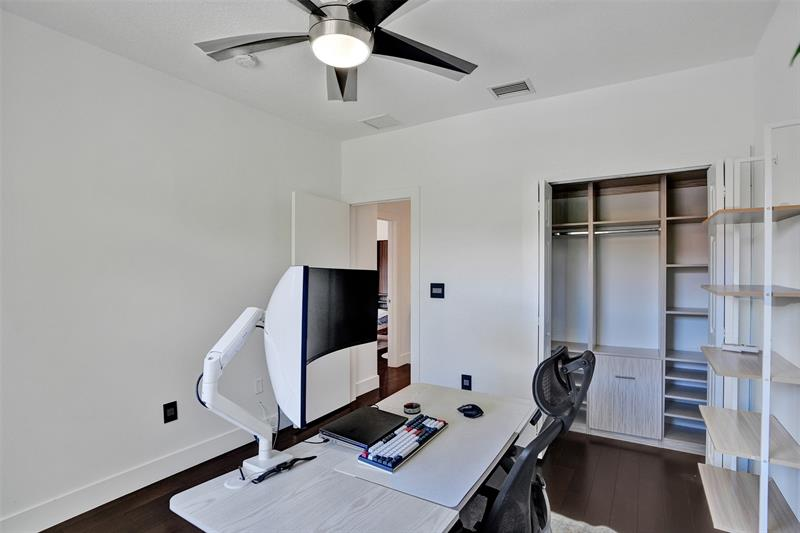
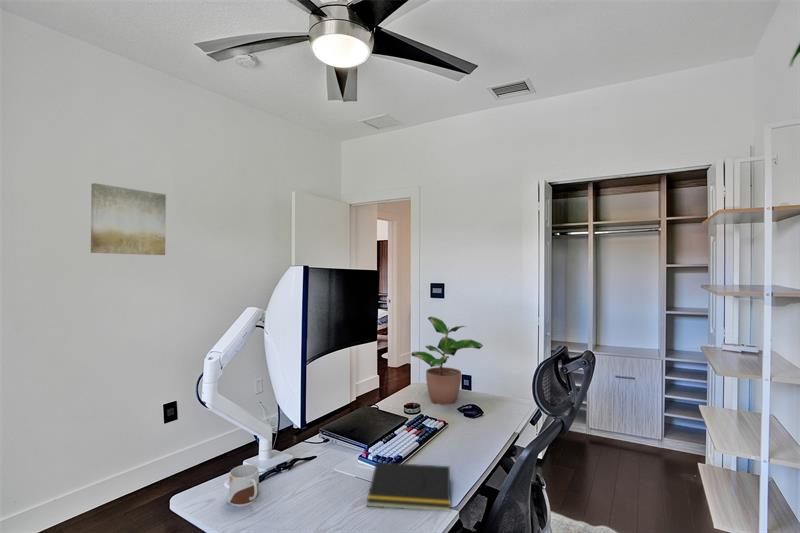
+ notepad (410, 485)
+ mug (246, 487)
+ potted plant (446, 360)
+ wall art (130, 221)
